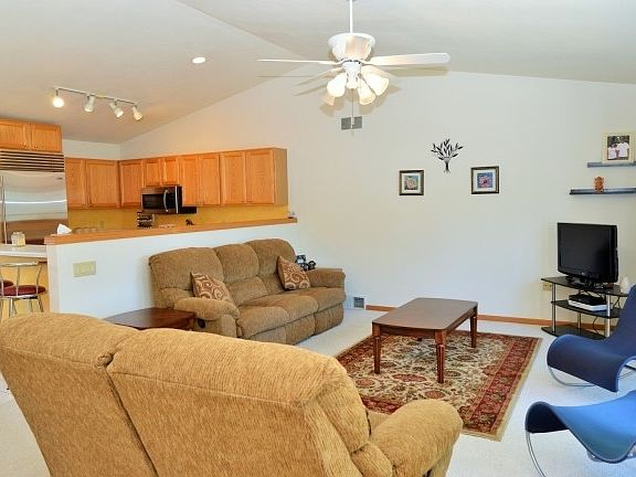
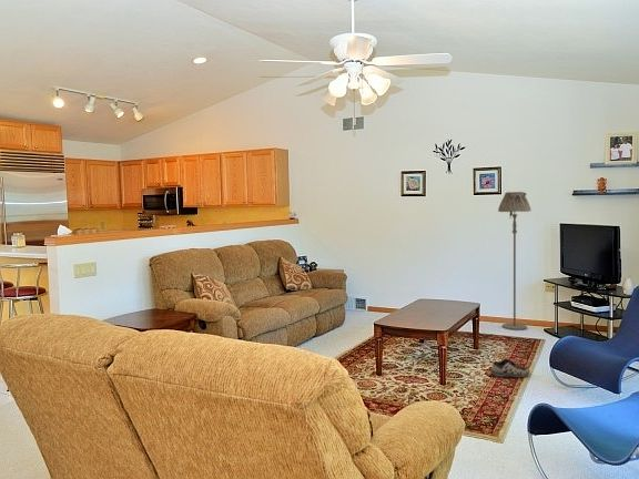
+ shoe (509, 367)
+ floor lamp (514, 259)
